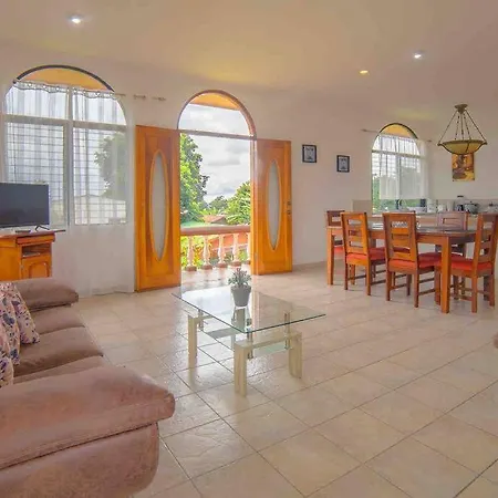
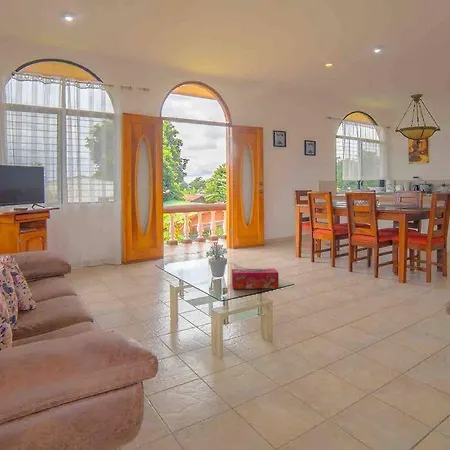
+ tissue box (254, 278)
